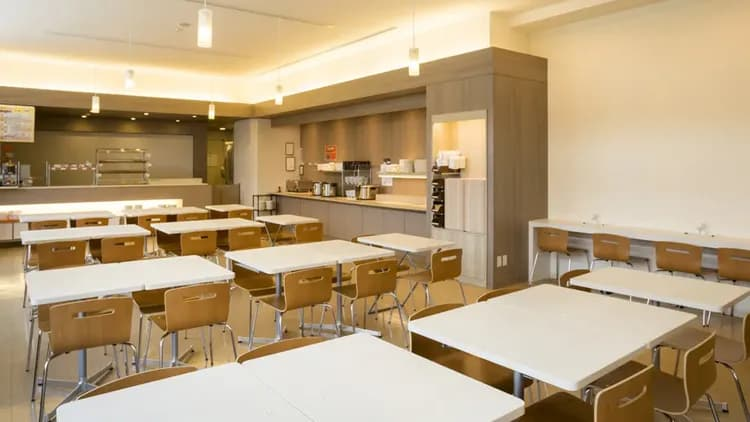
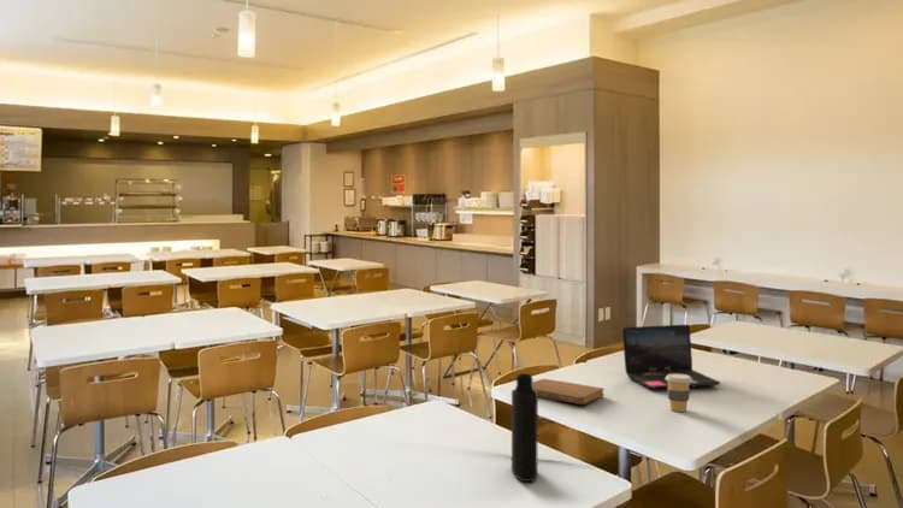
+ bottle (524, 424)
+ coffee cup (678, 392)
+ notebook (561, 390)
+ laptop (669, 355)
